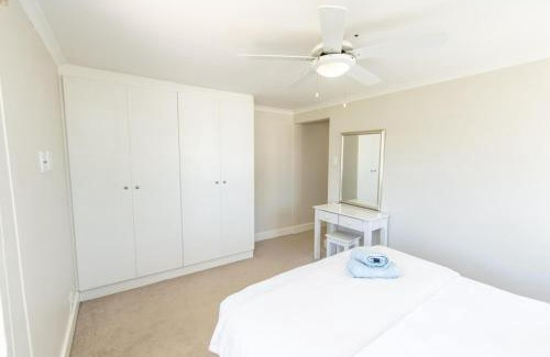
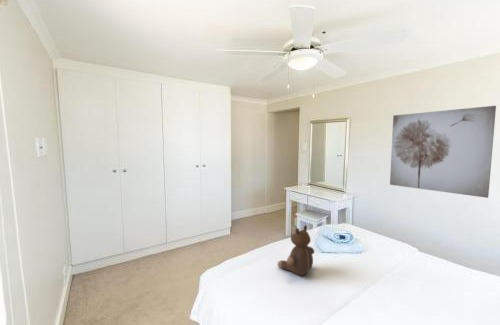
+ wall art (434, 151)
+ teddy bear (295, 247)
